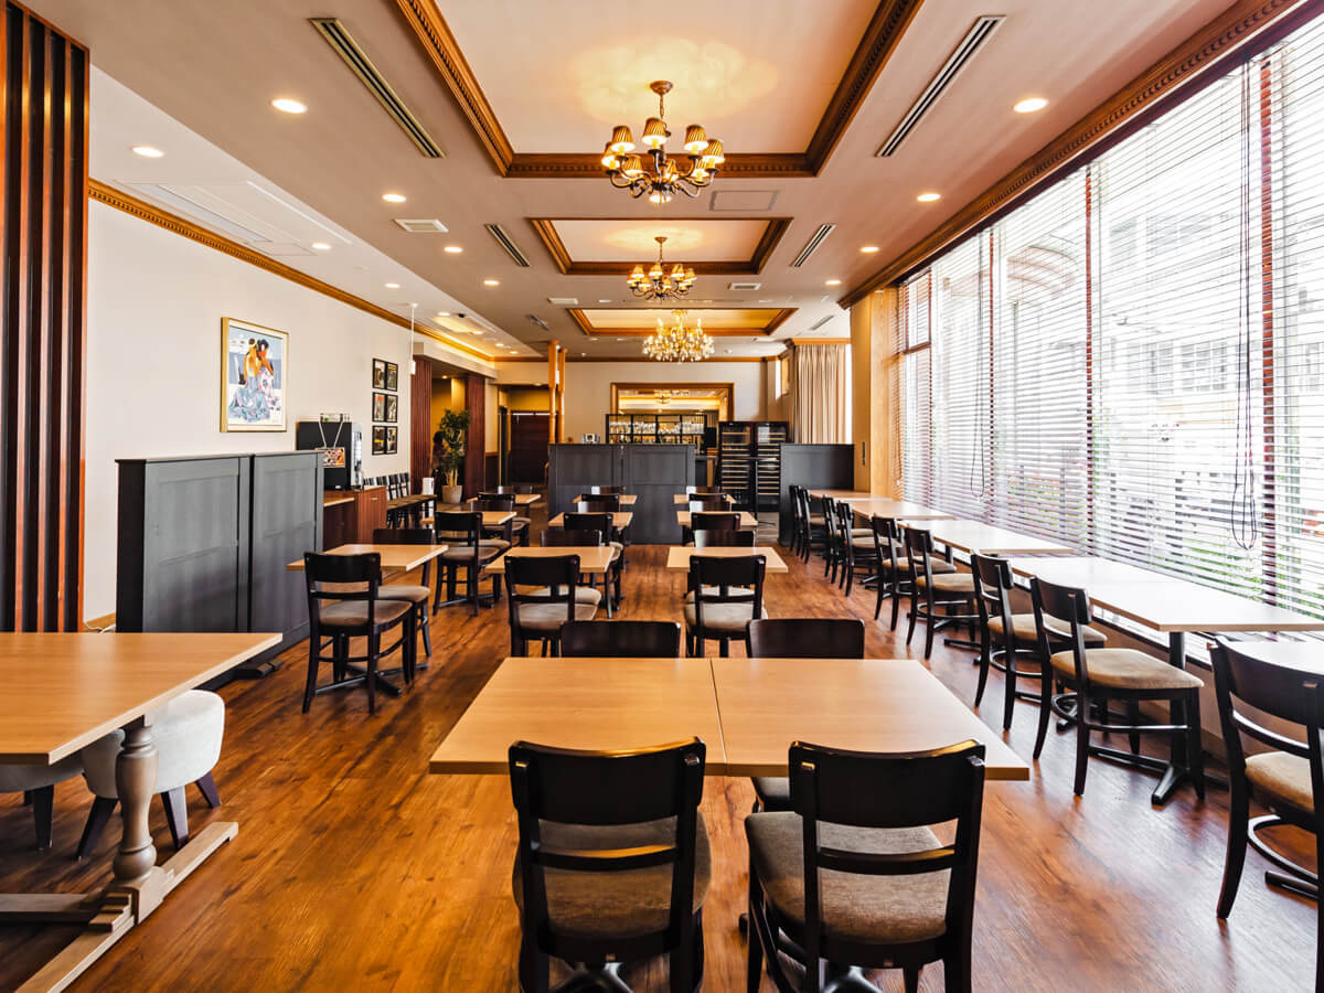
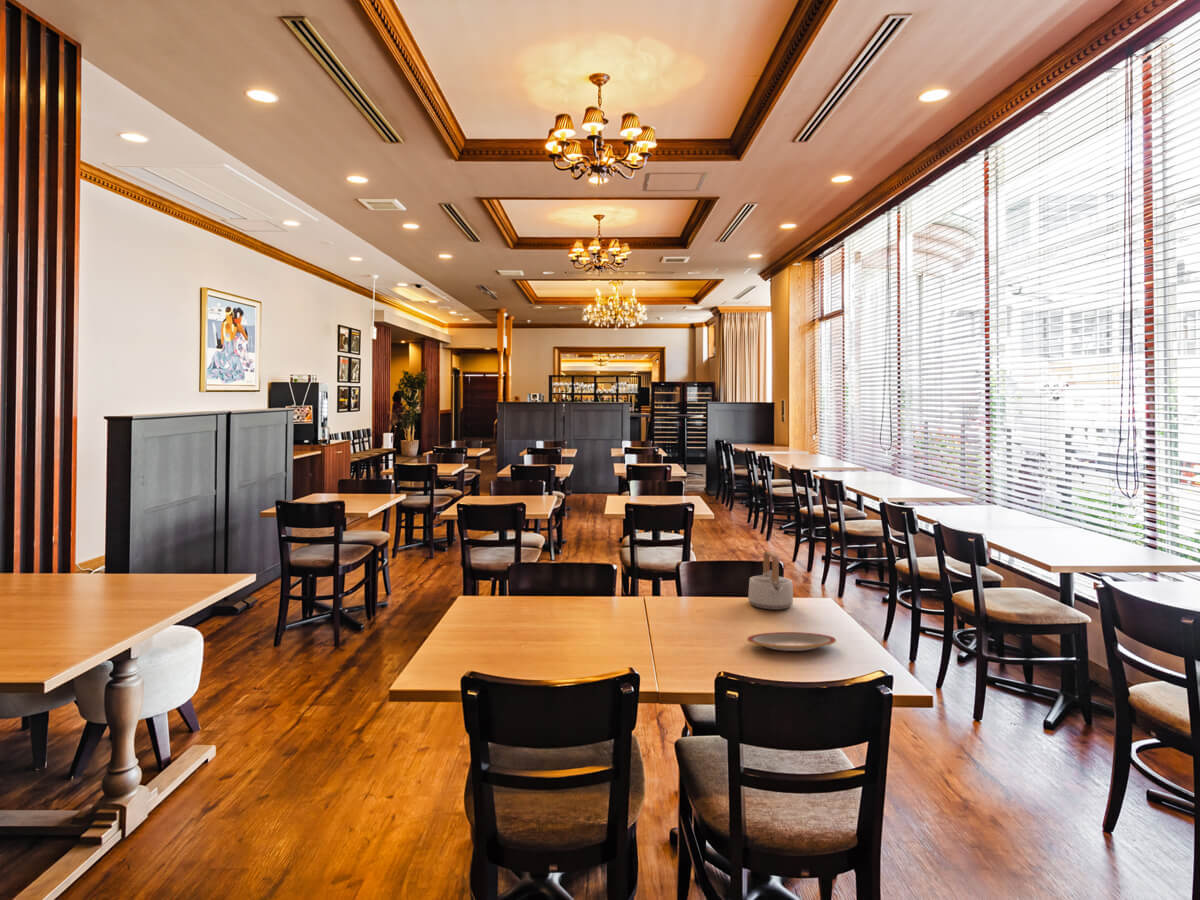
+ teapot (771, 579)
+ plate (791, 642)
